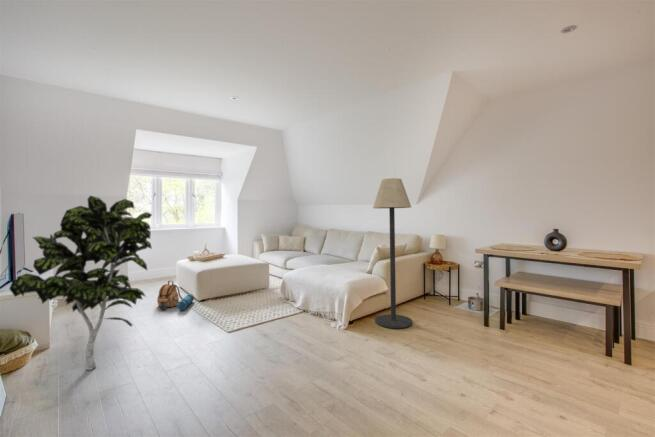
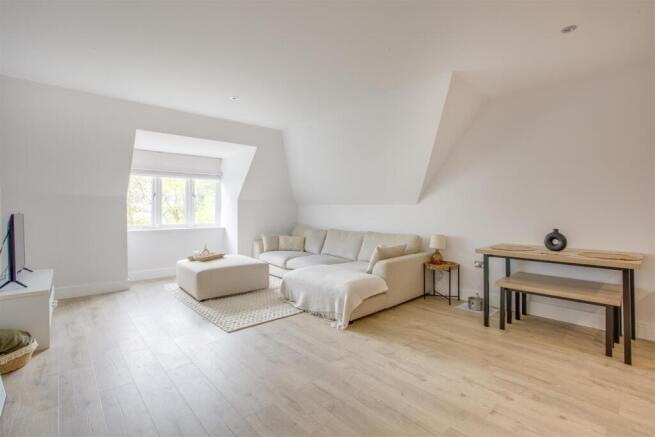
- backpack (177, 293)
- floor lamp (392, 250)
- indoor plant (88, 280)
